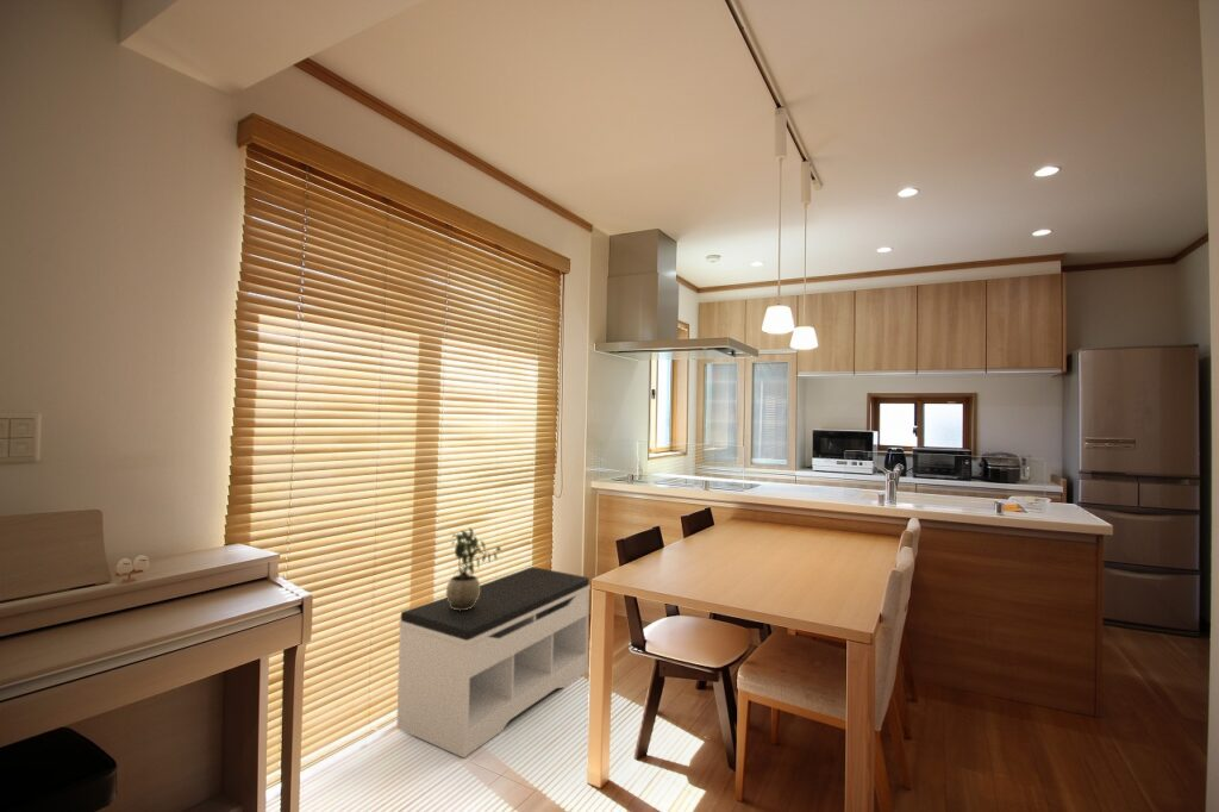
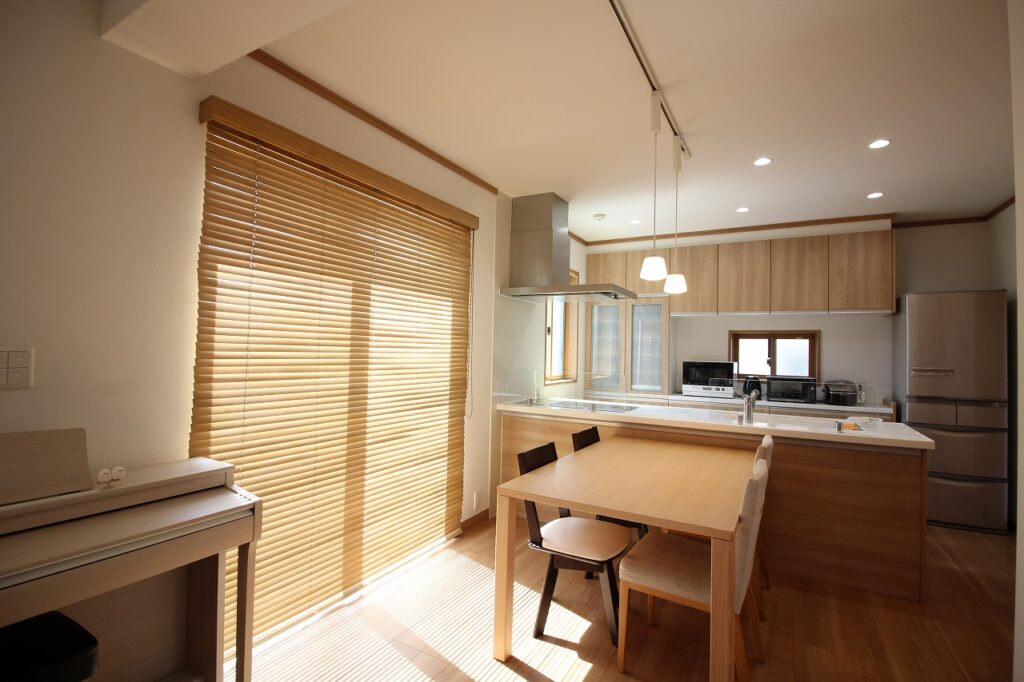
- bench (504, 644)
- potted plant (470, 566)
